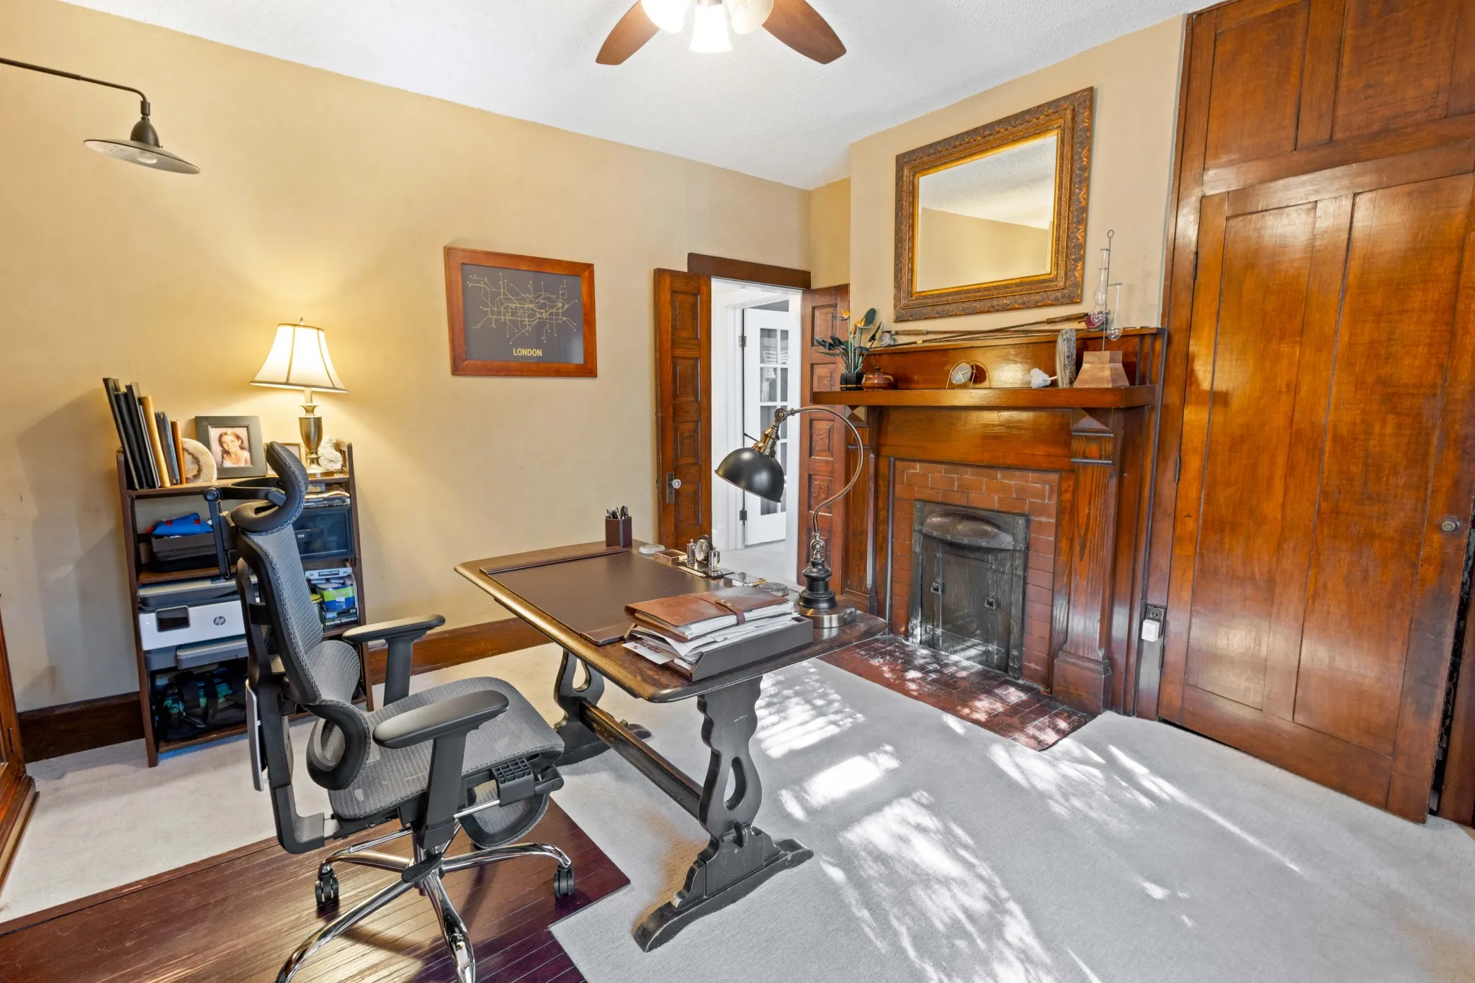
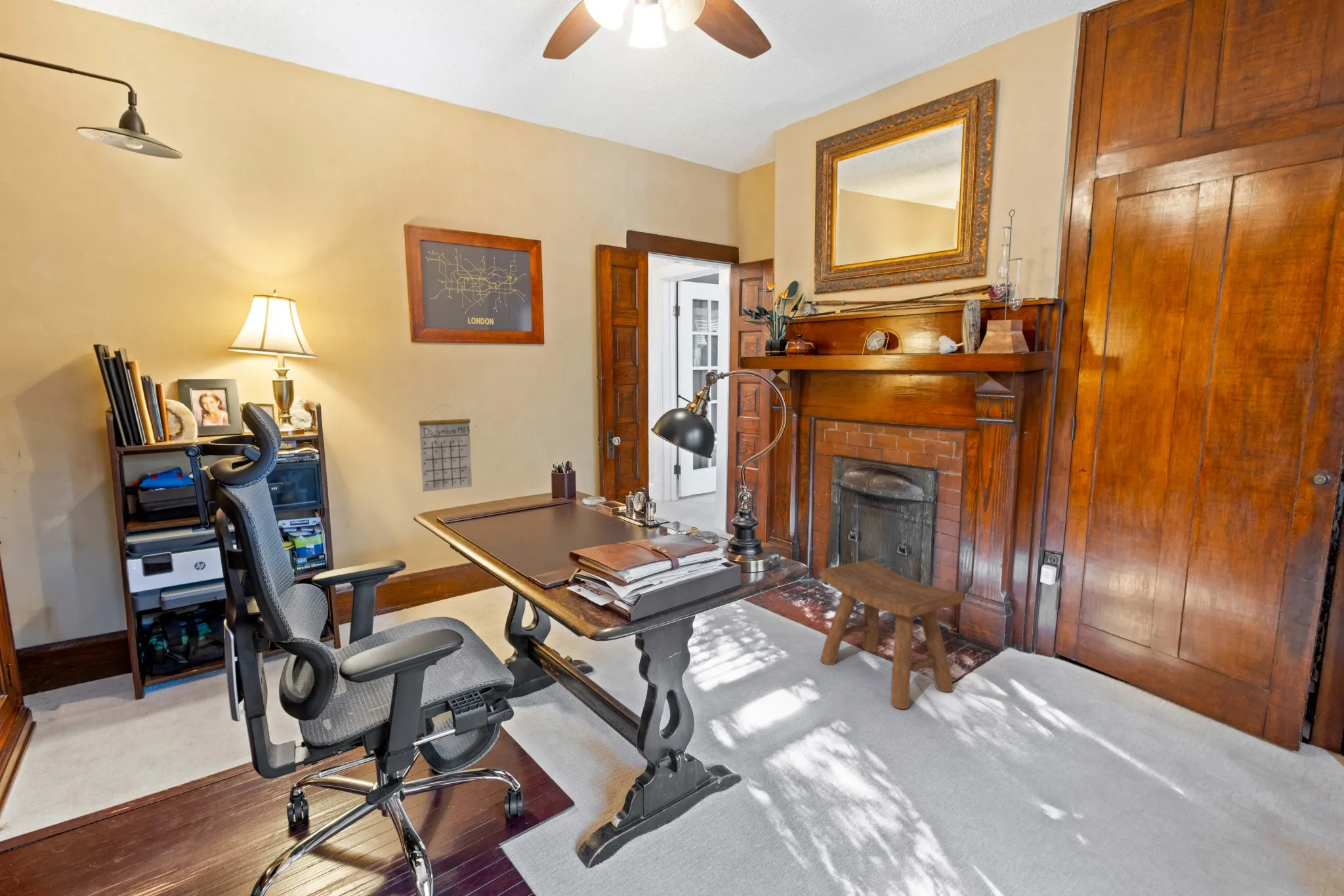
+ calendar (446, 446)
+ stool (879, 627)
